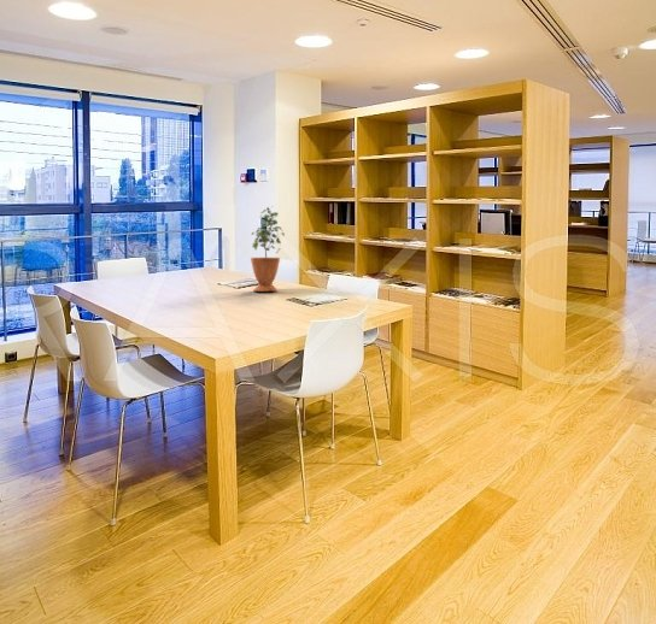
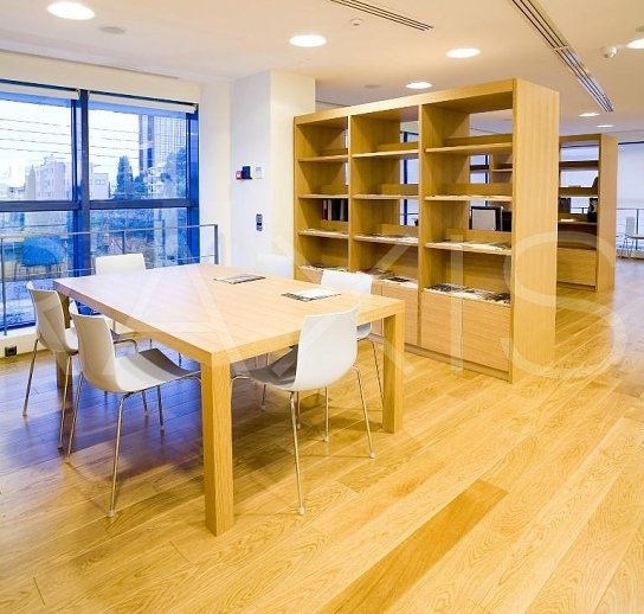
- potted plant (268, 248)
